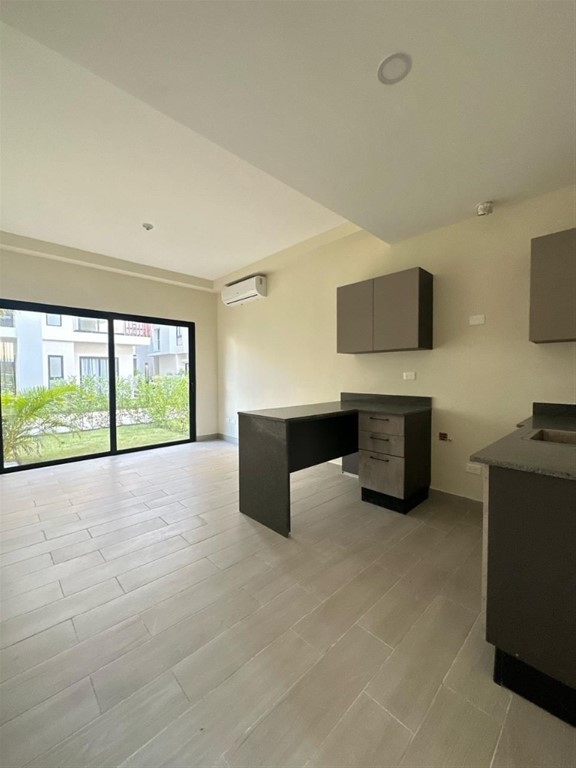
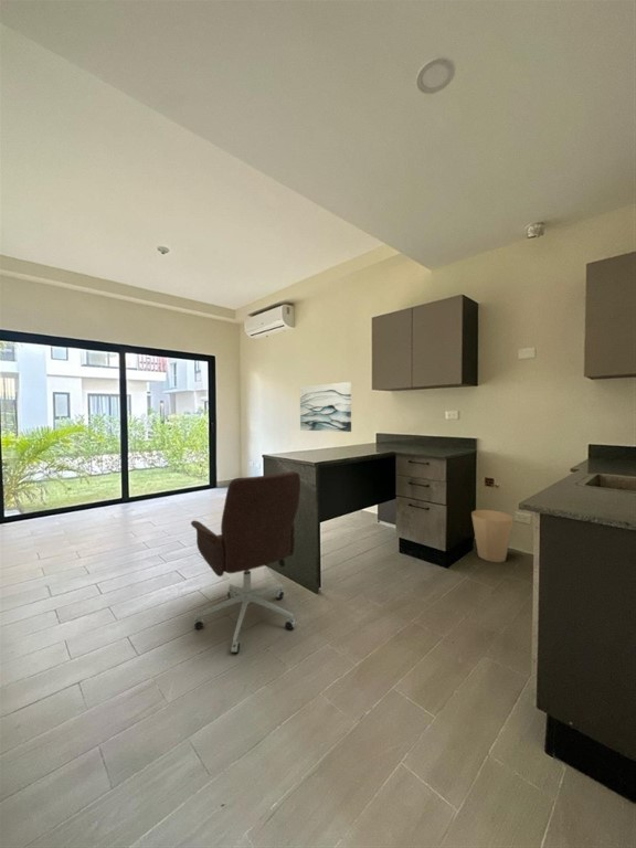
+ trash can (491, 536)
+ wall art (324, 407)
+ office chair (247, 544)
